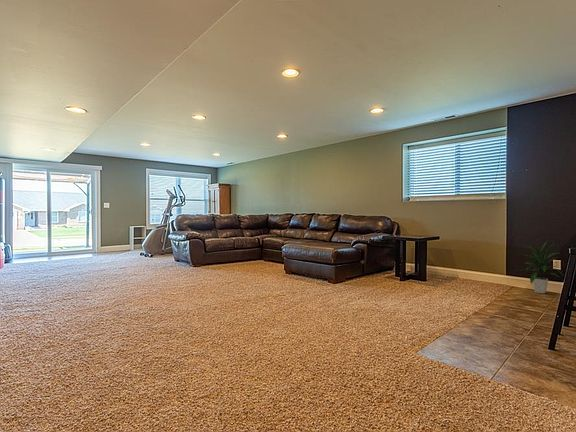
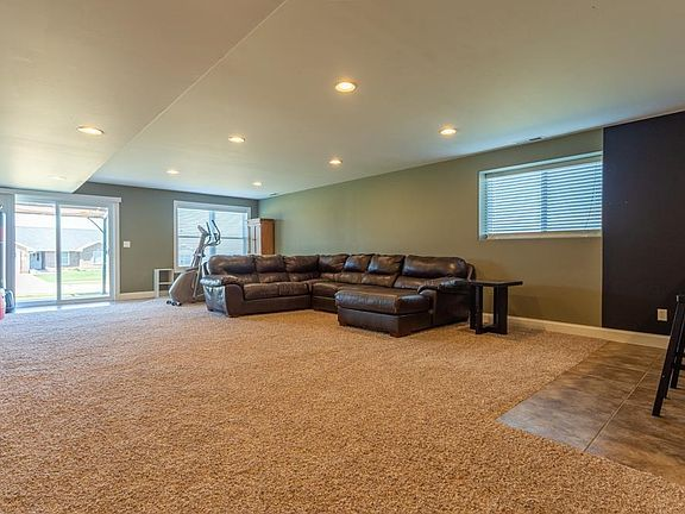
- indoor plant (539, 266)
